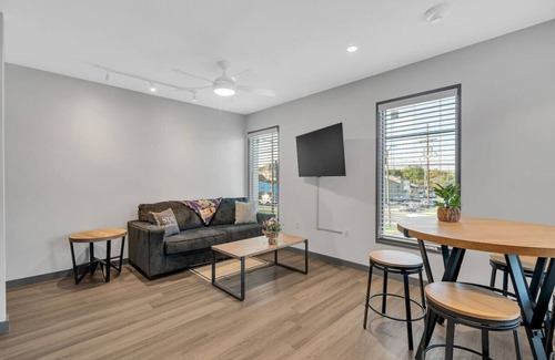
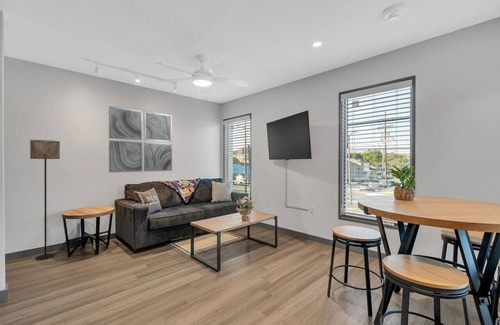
+ floor lamp (45, 198)
+ wall art (142, 142)
